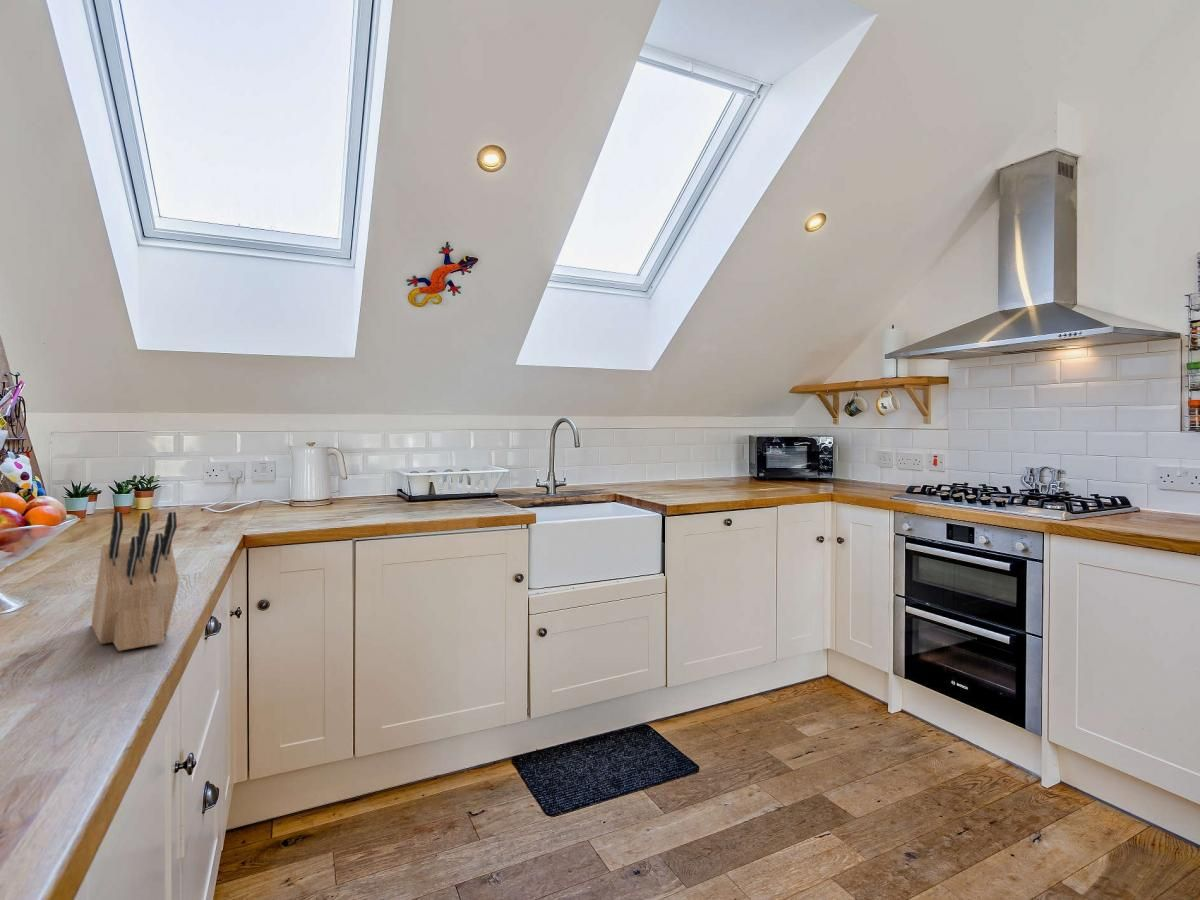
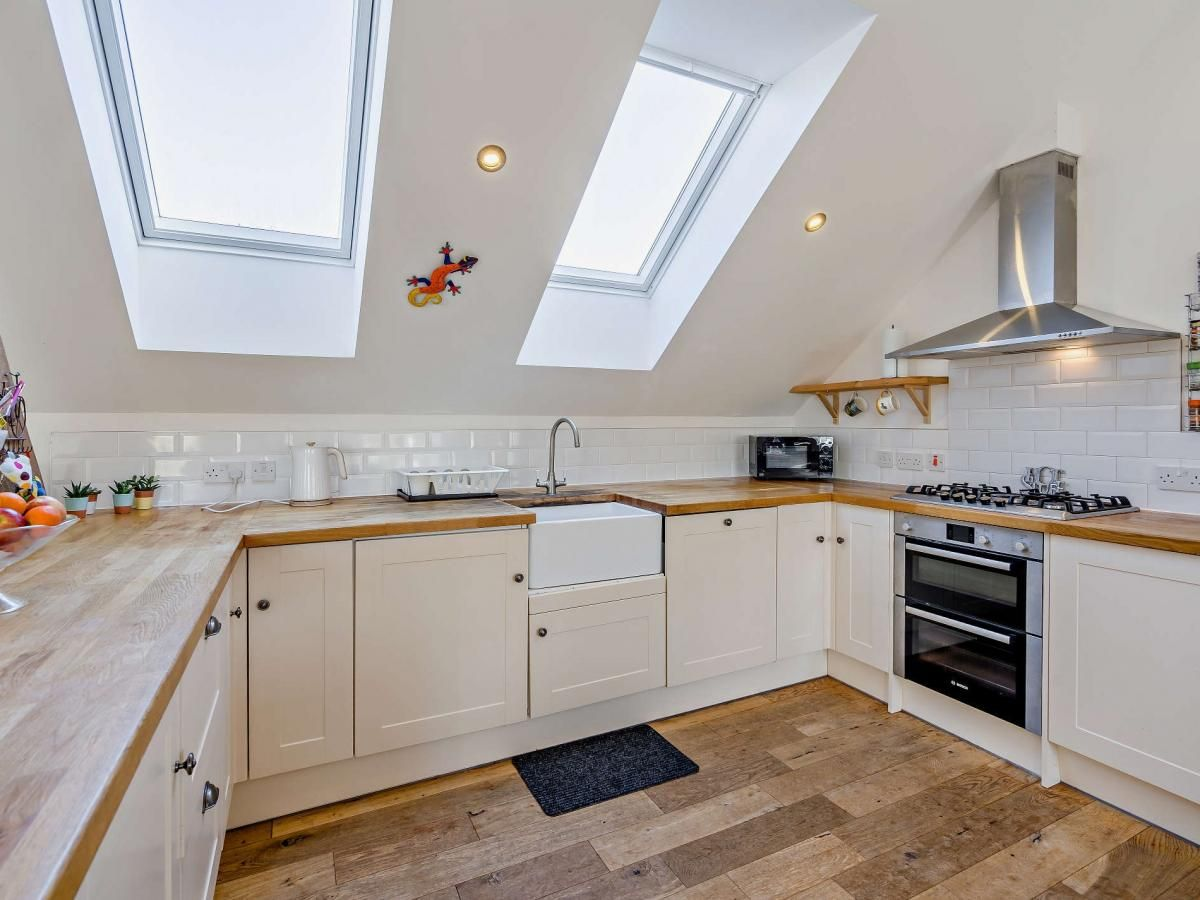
- knife block (134, 572)
